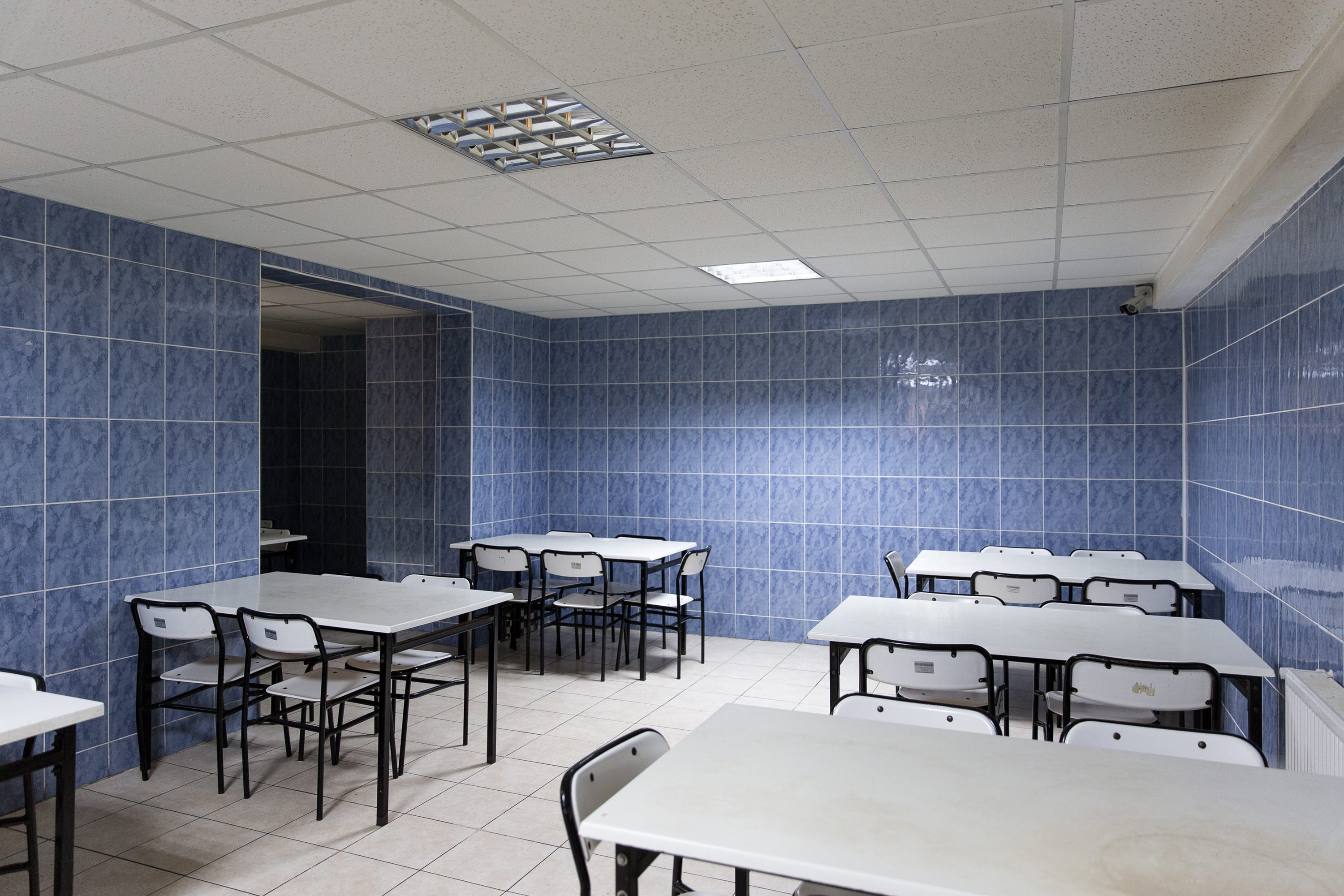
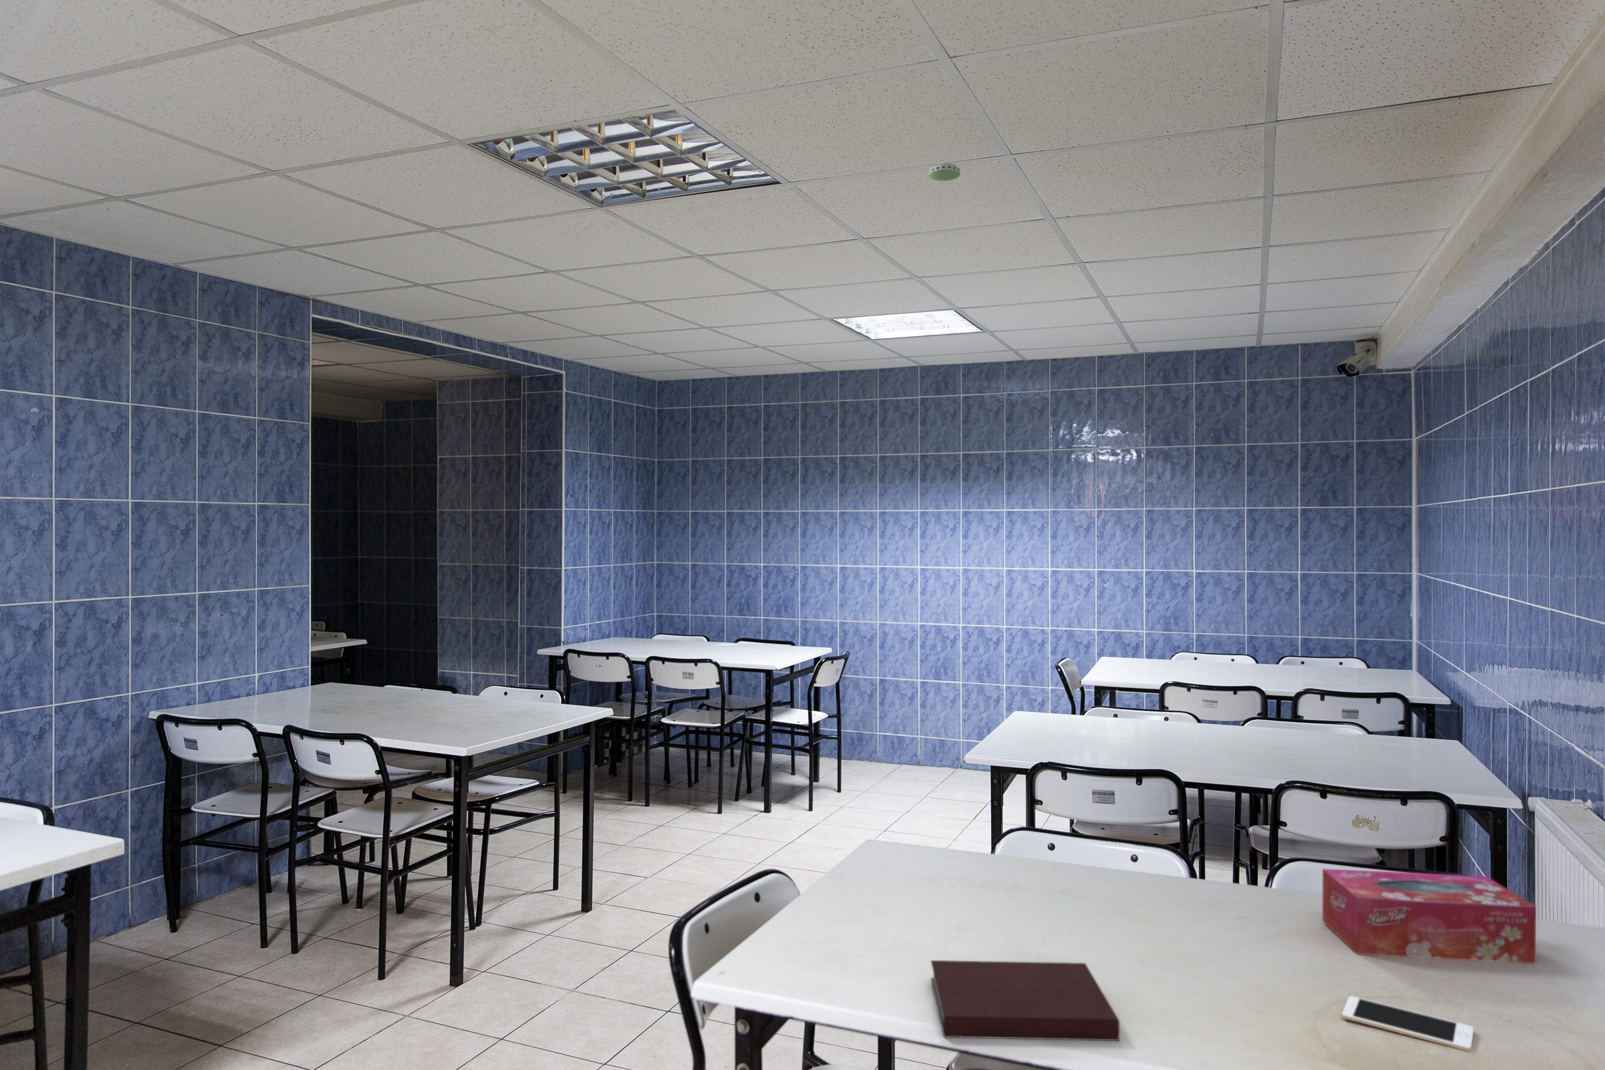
+ notebook (1019, 998)
+ tissue box (1423, 914)
+ cell phone (1407, 1022)
+ smoke detector (945, 172)
